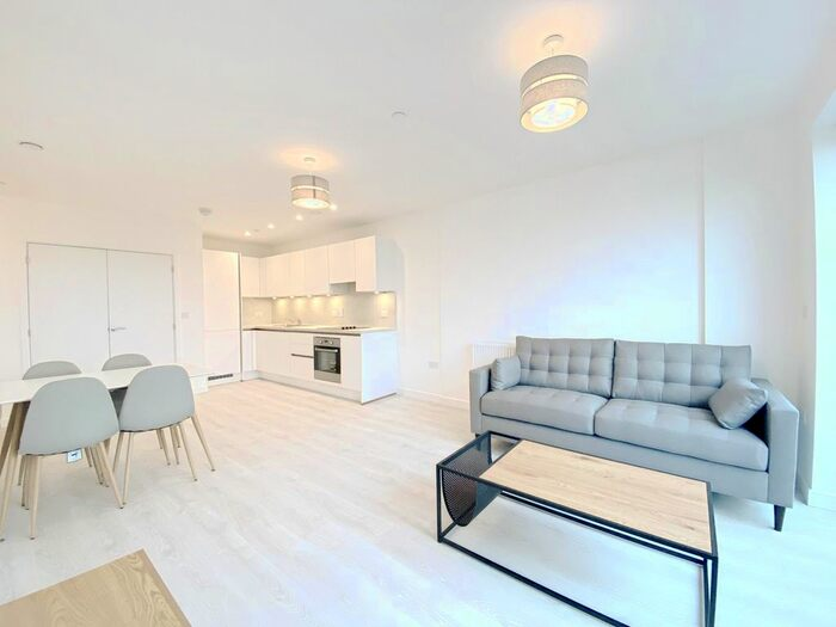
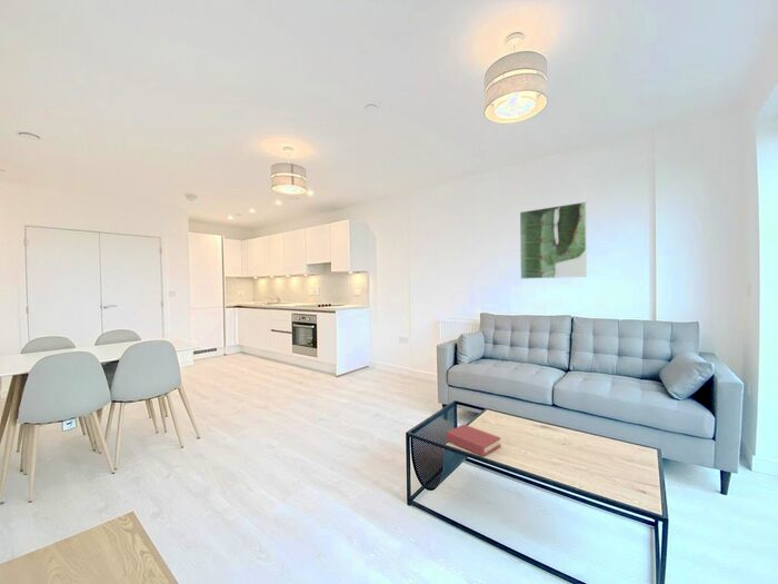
+ book (472, 438)
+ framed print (551, 242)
